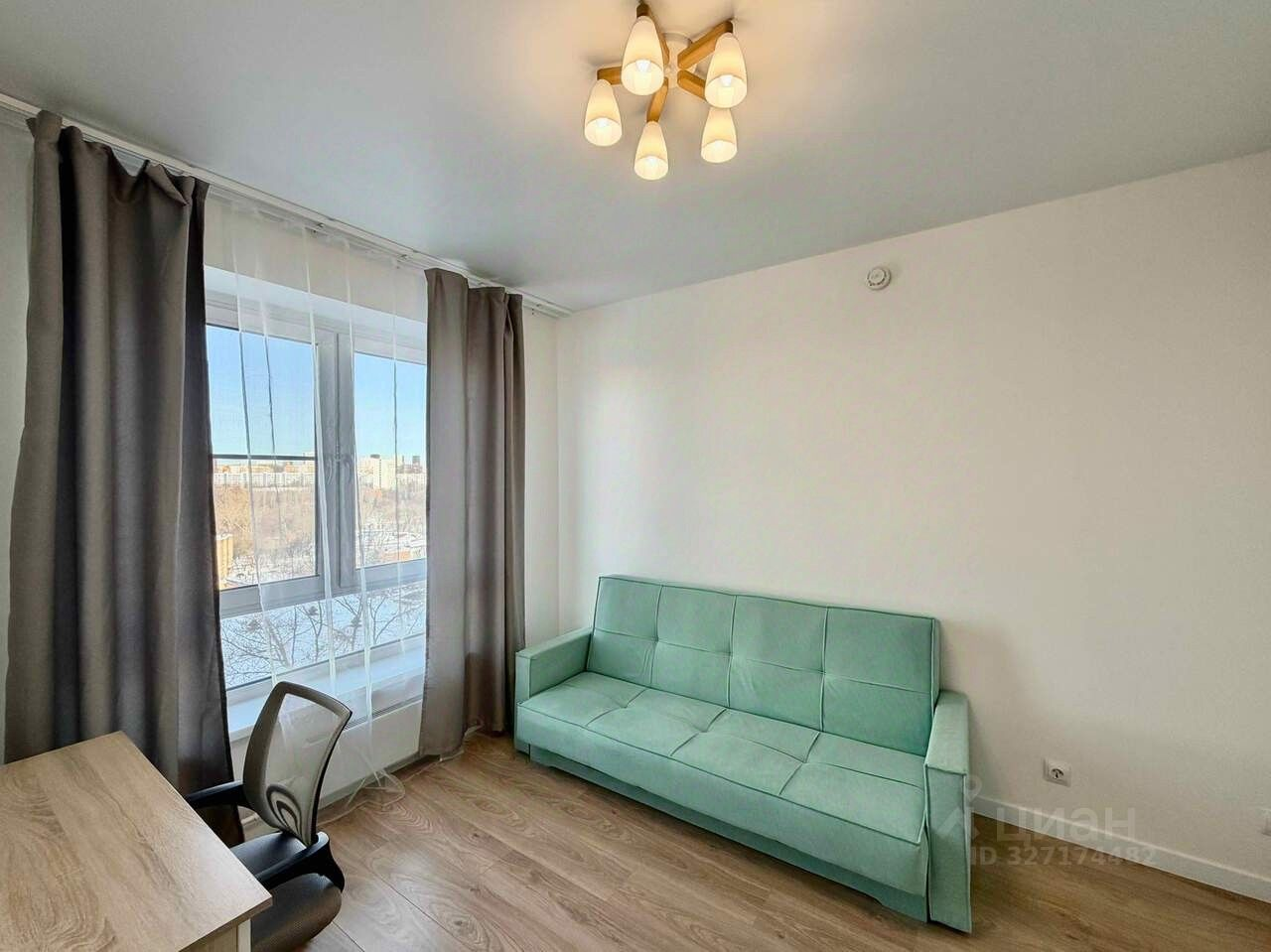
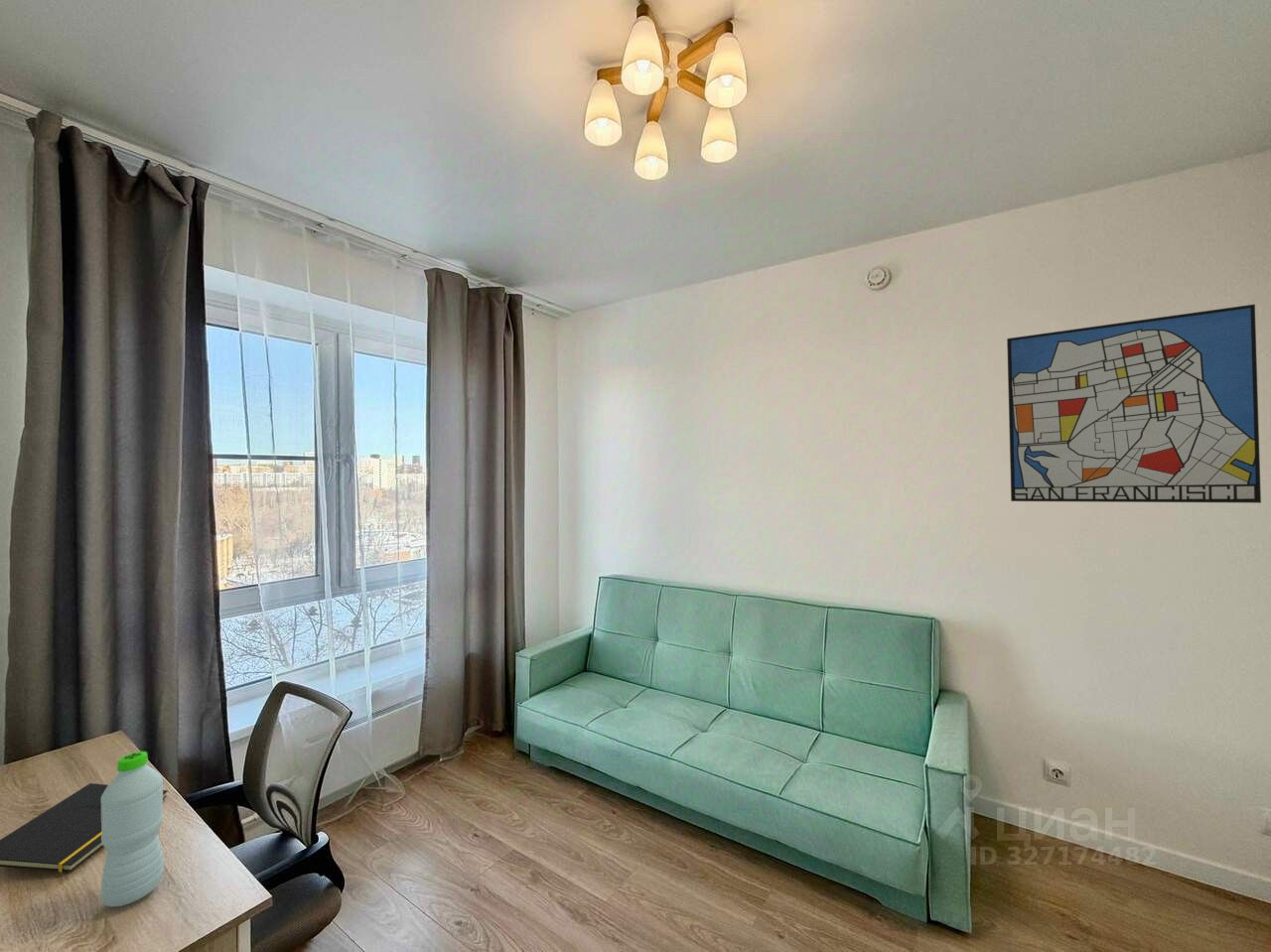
+ water bottle (133, 825)
+ wall art (1120, 412)
+ notepad (80, 823)
